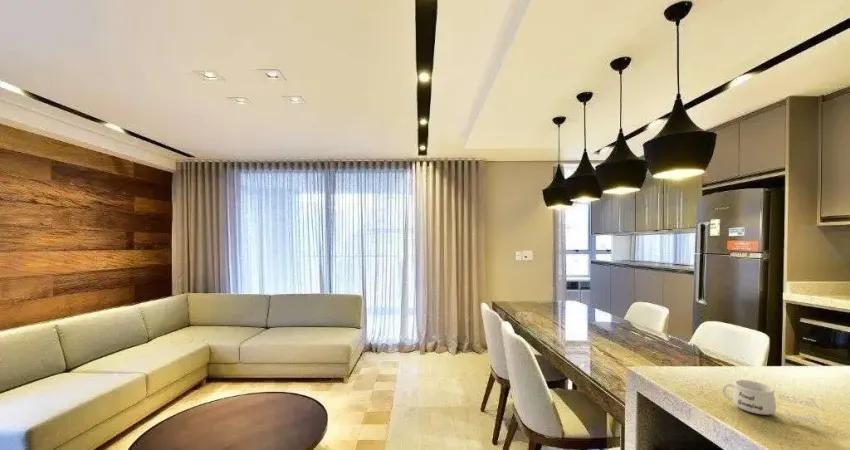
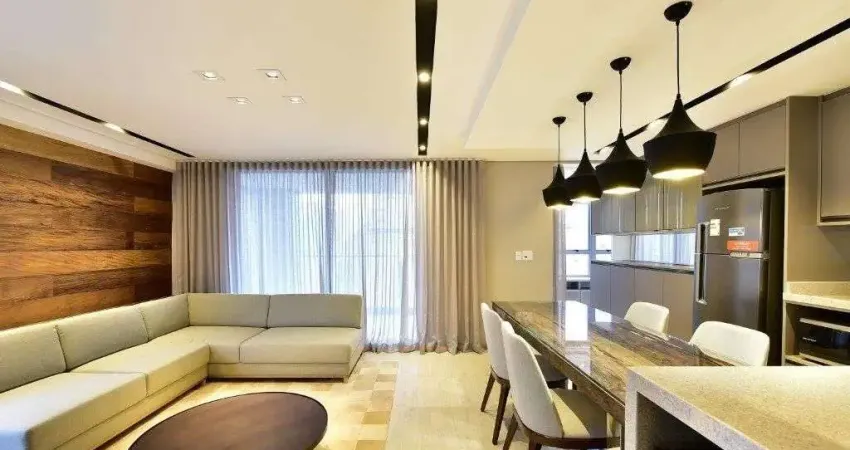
- mug (769, 400)
